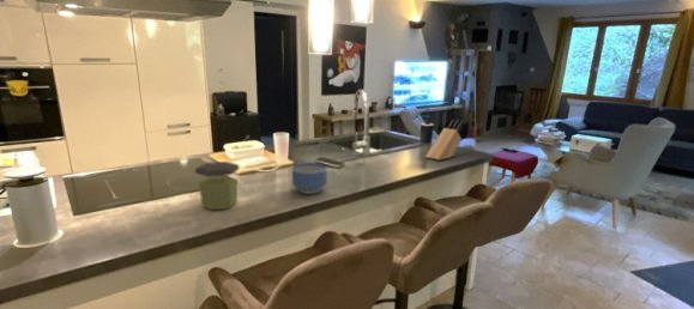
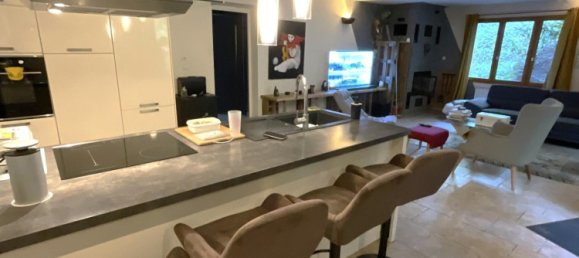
- jar (218, 184)
- knife block (446, 138)
- bowl (309, 178)
